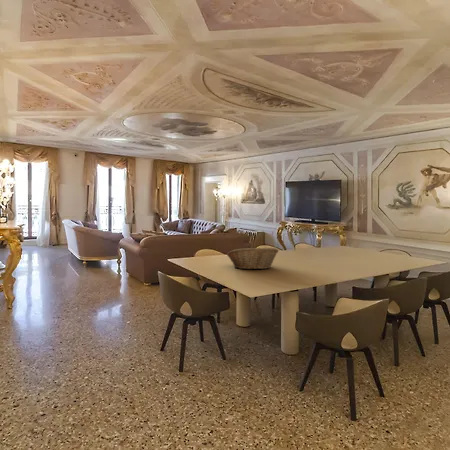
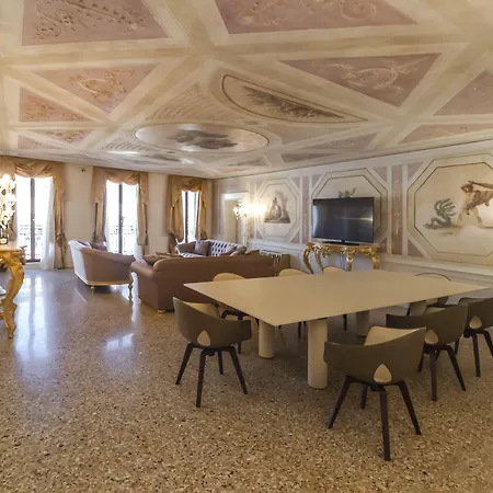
- fruit basket (252, 256)
